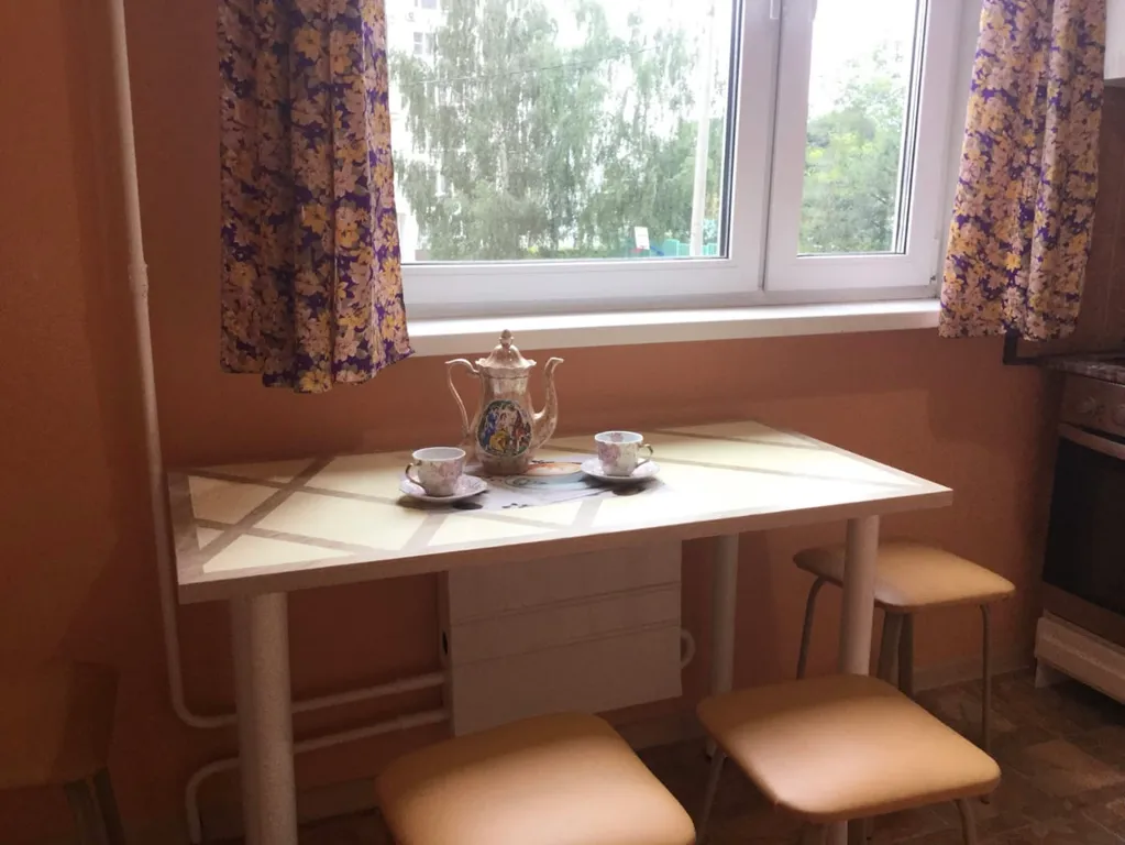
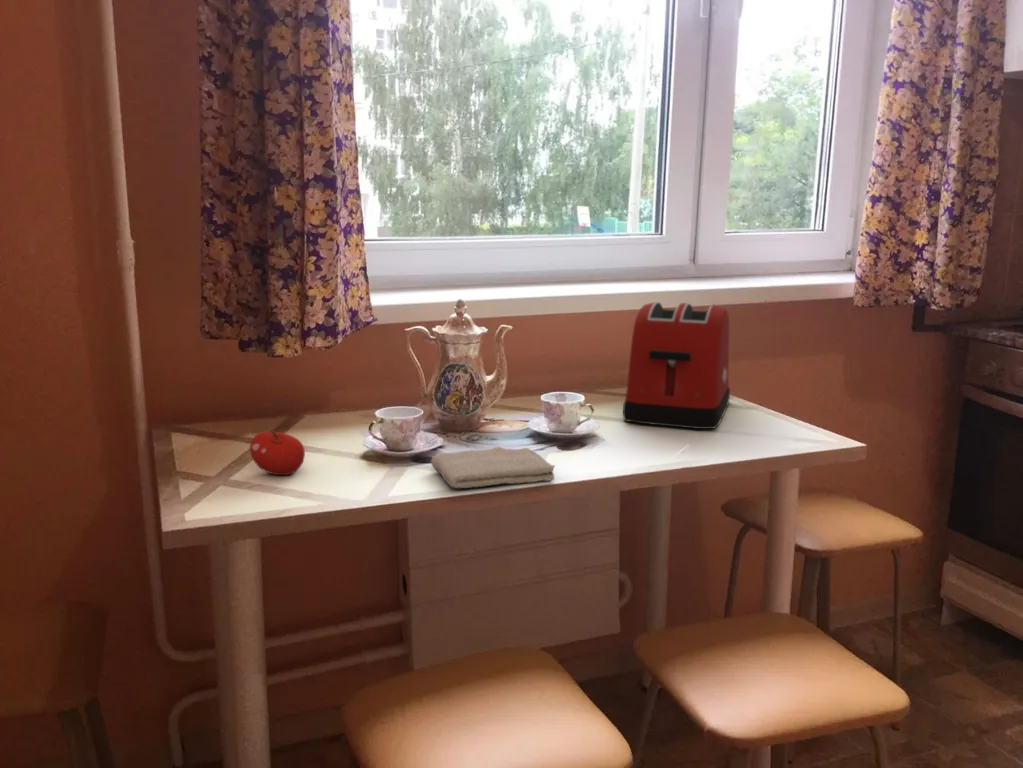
+ toaster (680, 358)
+ washcloth (493, 466)
+ fruit (278, 451)
